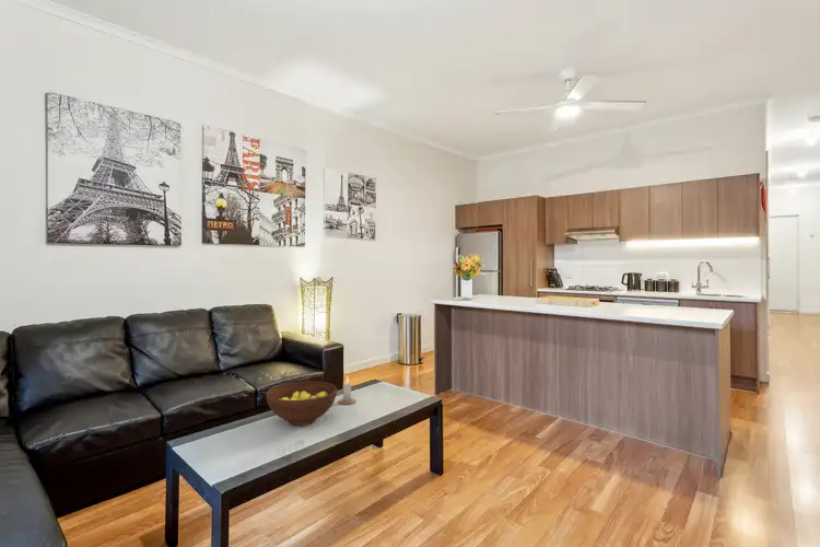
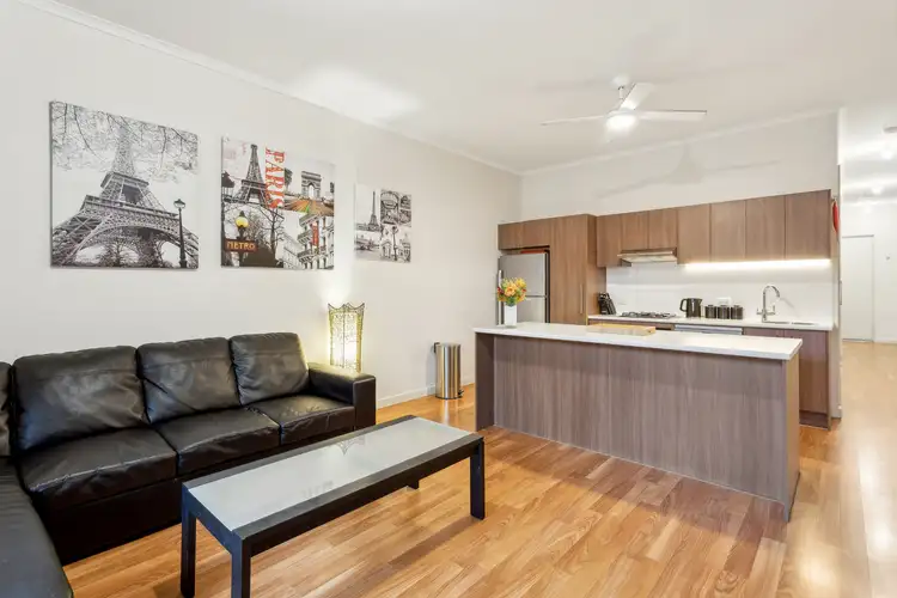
- fruit bowl (302, 405)
- candle (347, 388)
